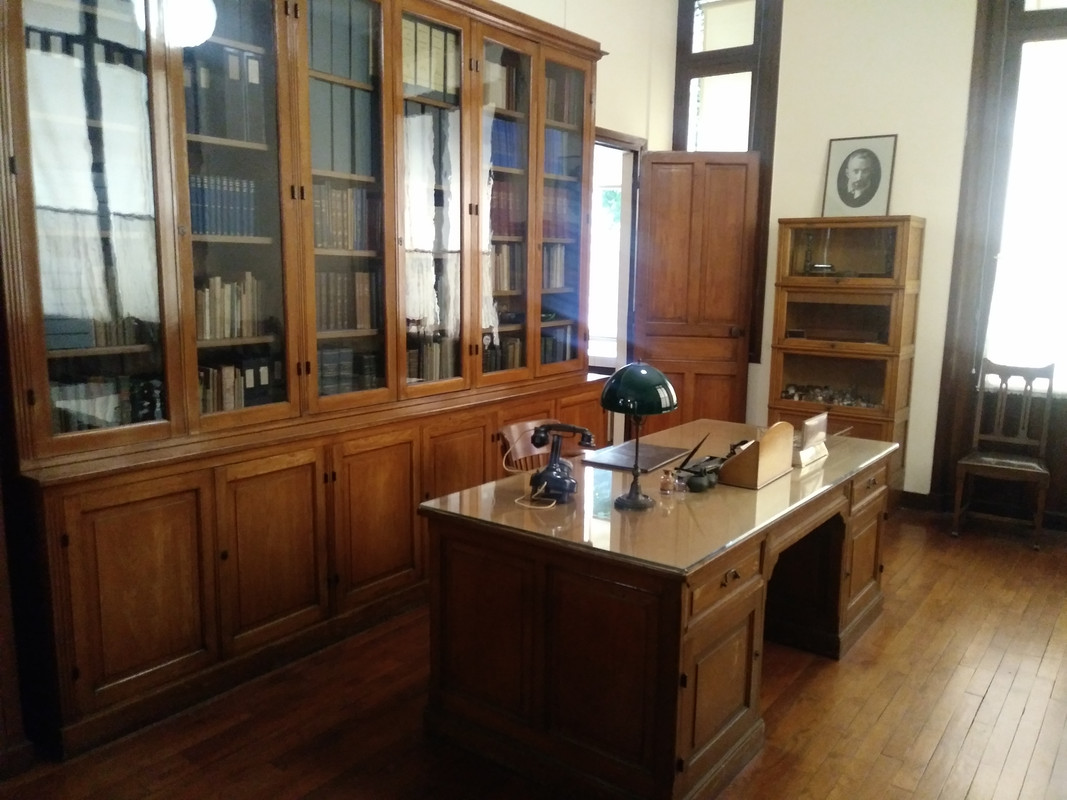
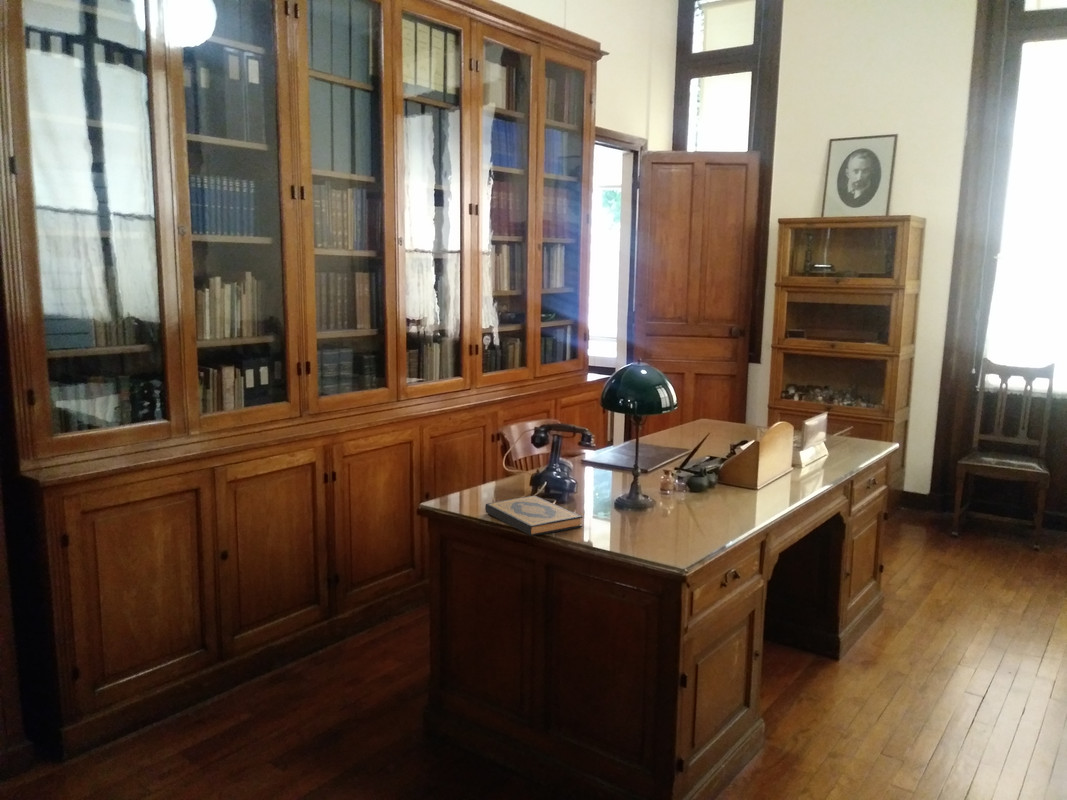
+ hardback book (532, 514)
